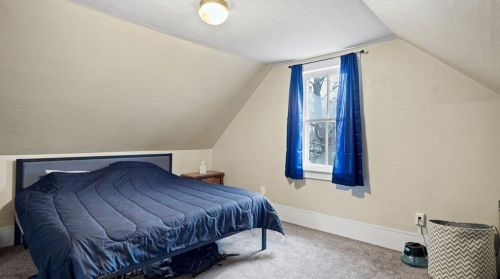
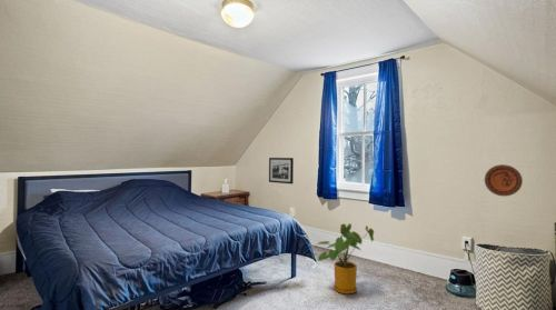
+ picture frame (280, 170)
+ house plant (344, 257)
+ decorative plate (503, 180)
